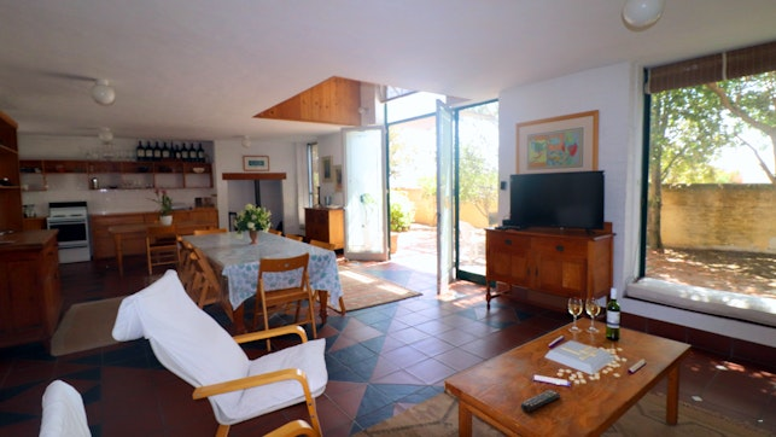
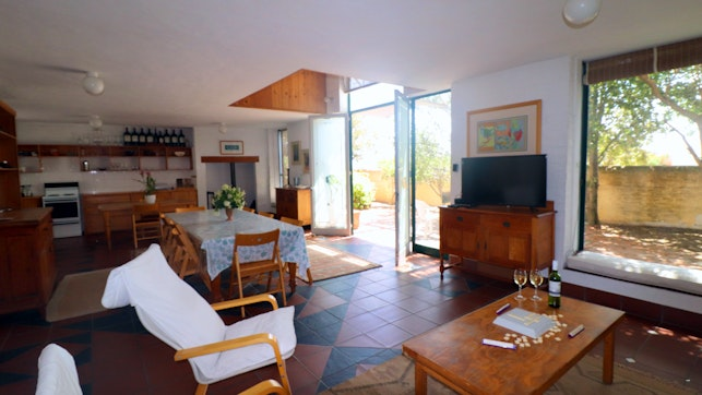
- remote control (541, 400)
